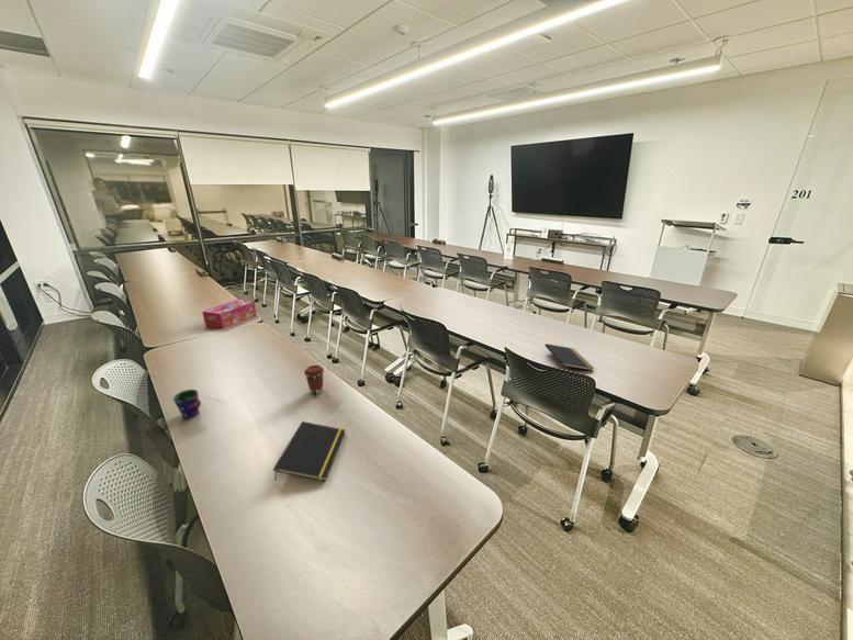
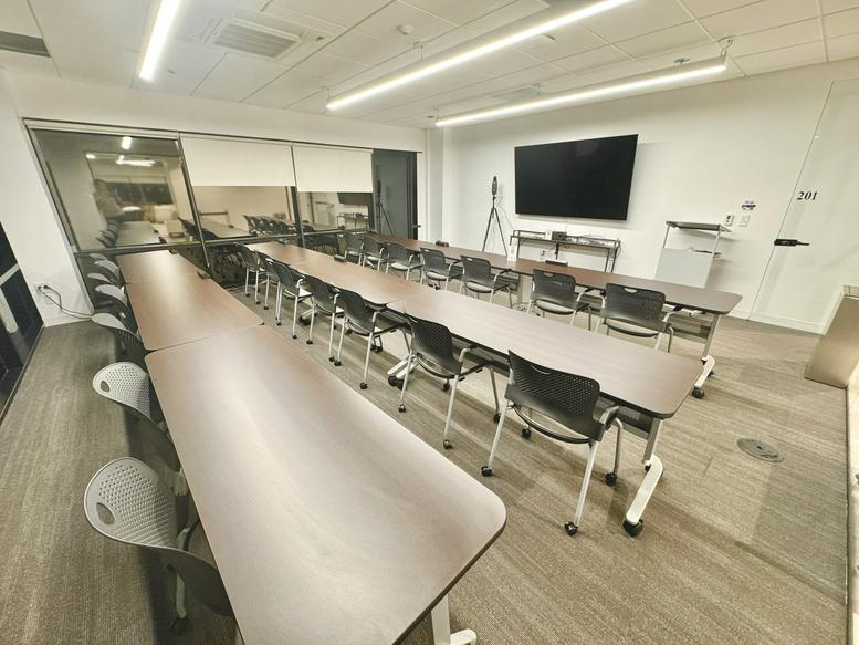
- cup (190, 405)
- notepad (568, 356)
- notepad (312, 448)
- coffee cup (315, 380)
- tissue box (231, 312)
